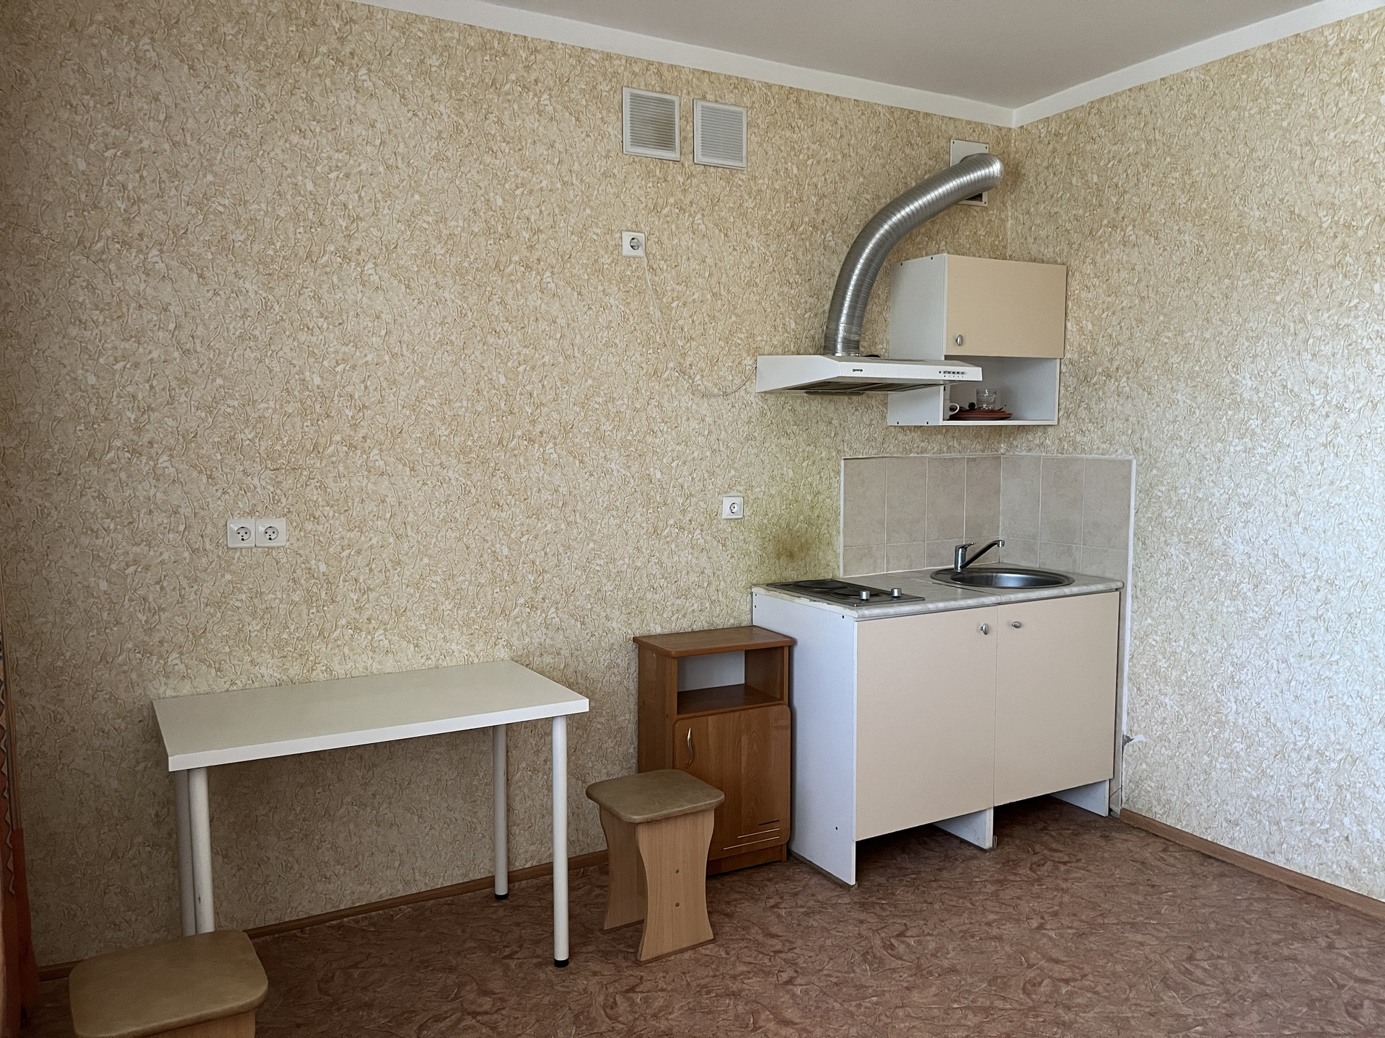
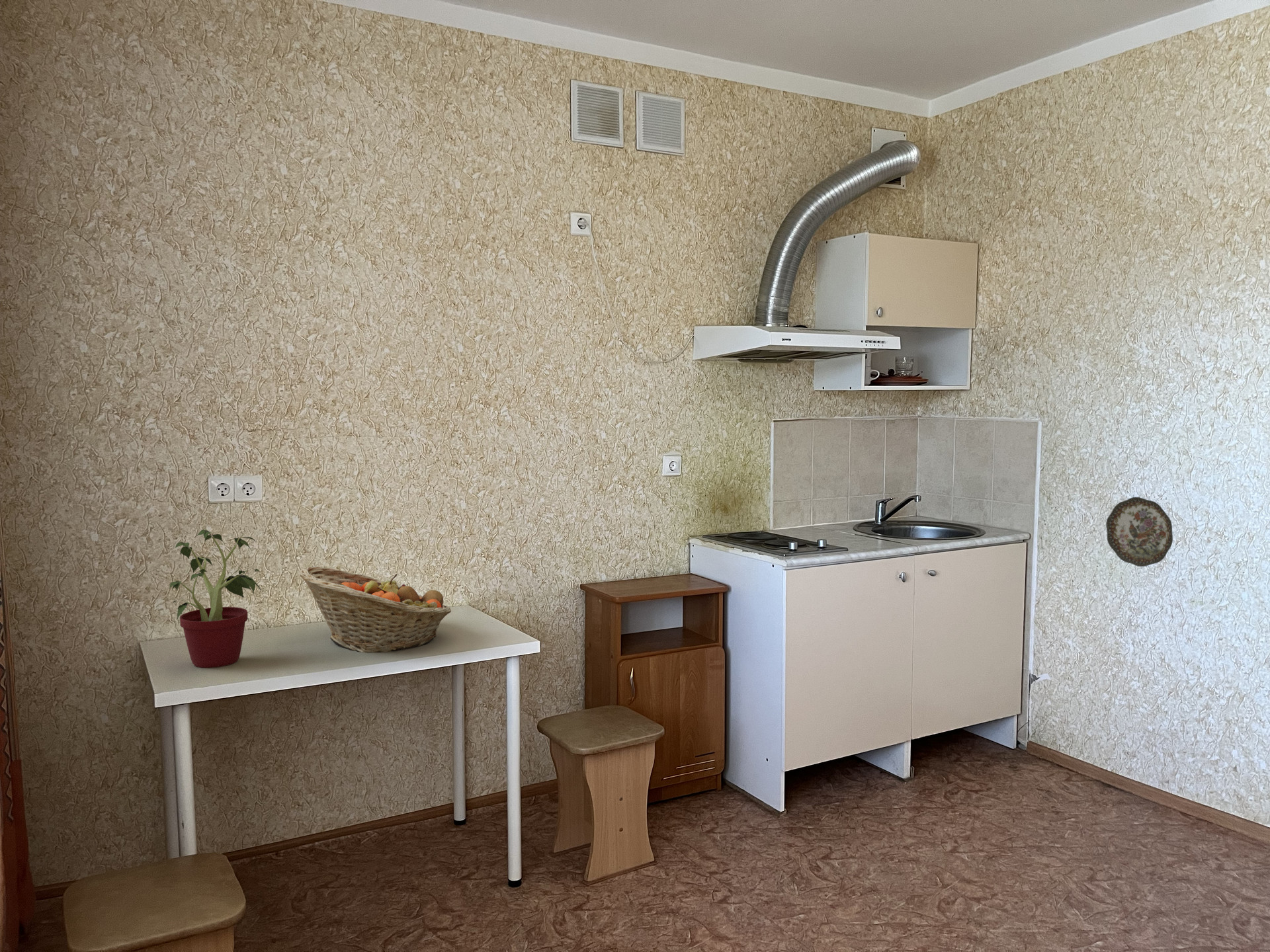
+ potted plant (208, 592)
+ decorative plate (1140, 532)
+ fruit basket (375, 603)
